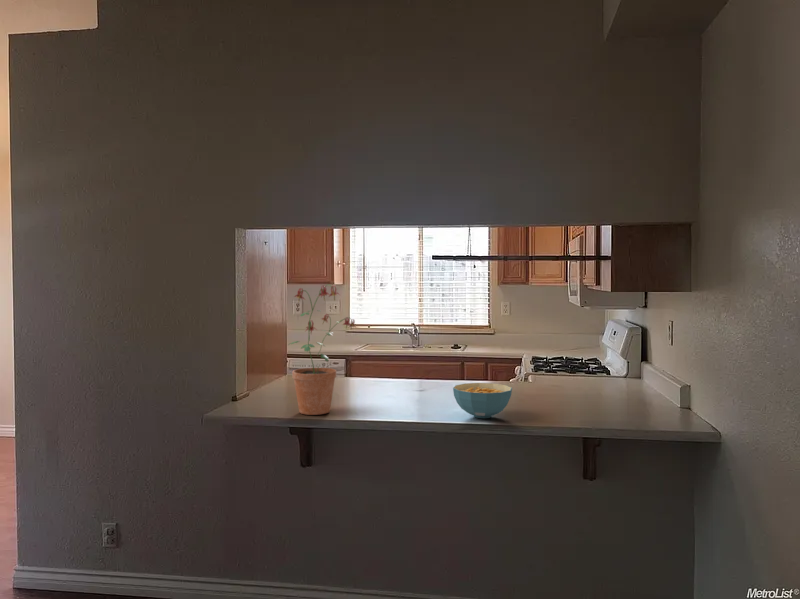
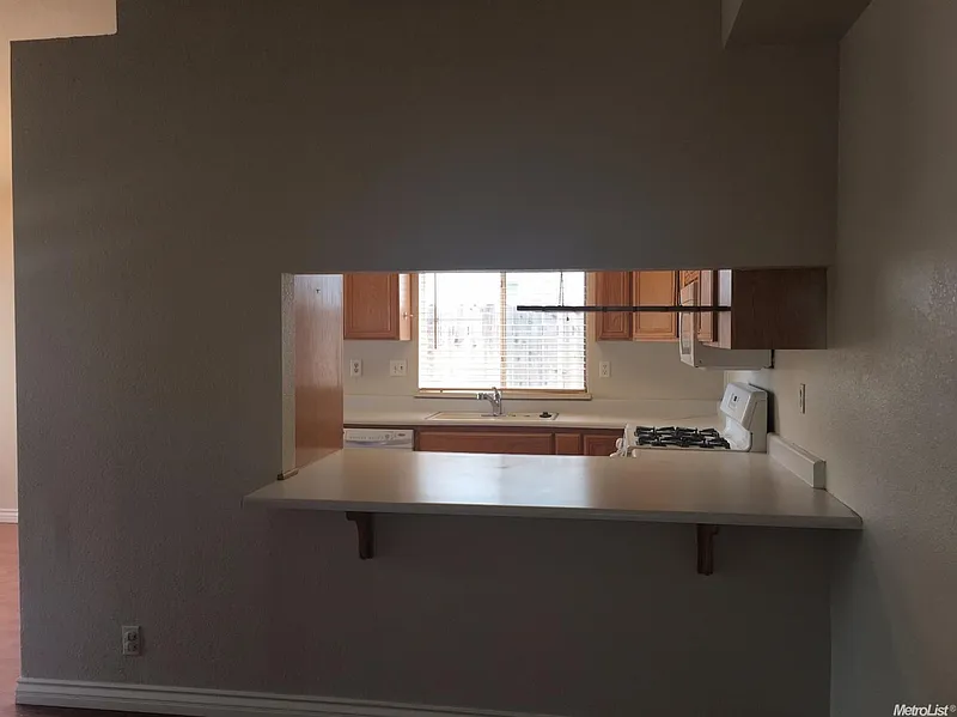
- cereal bowl (482, 402)
- potted plant (320, 348)
